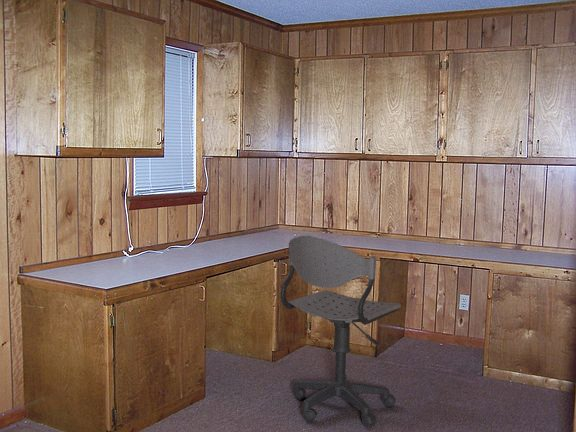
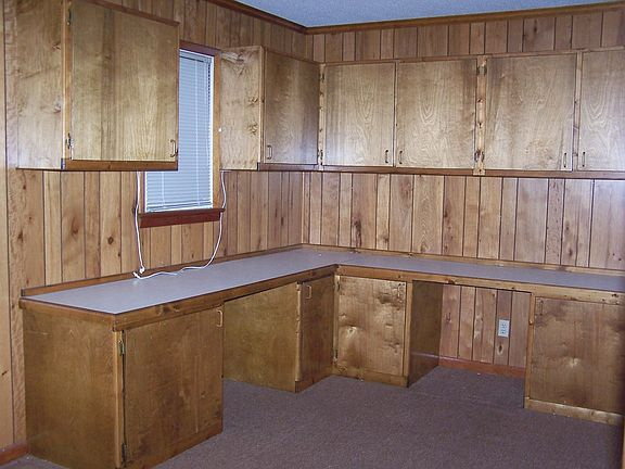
- office chair (339, 321)
